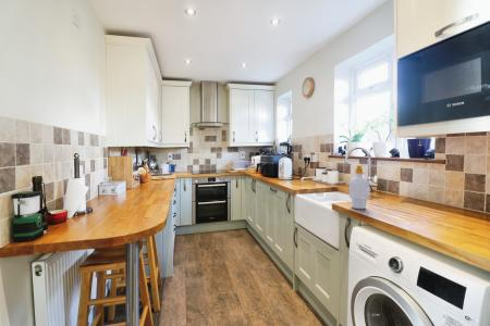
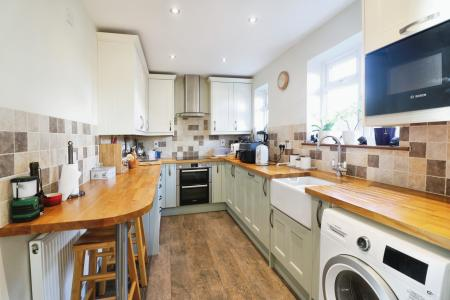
- soap bottle (358, 186)
